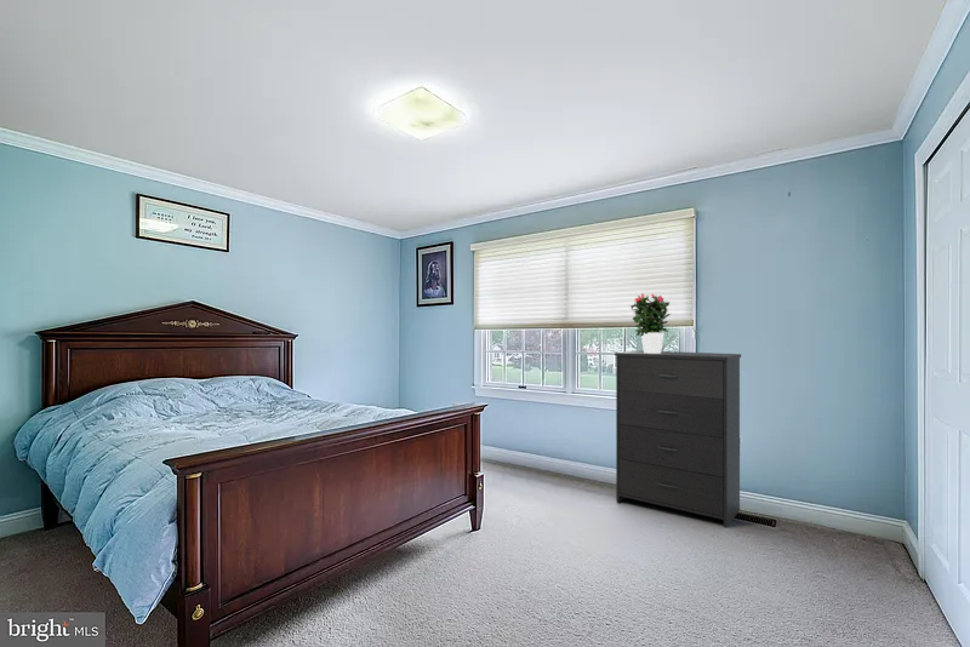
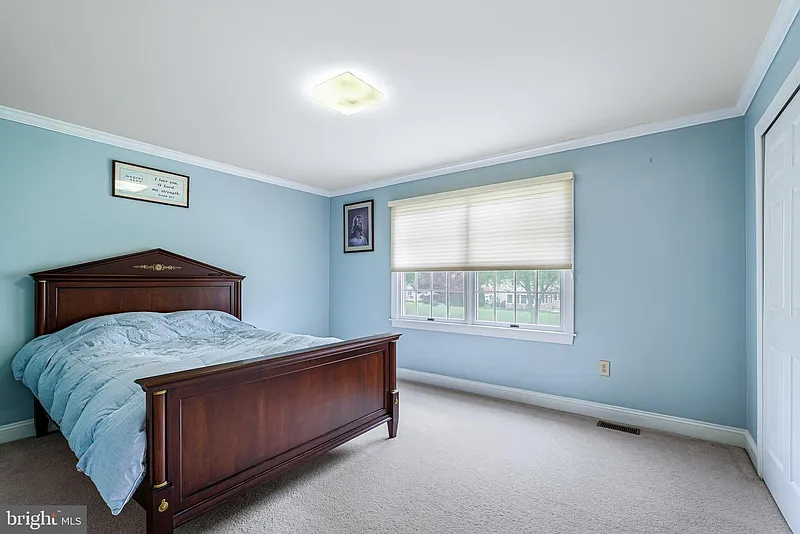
- dresser (675, 429)
- potted flower (651, 322)
